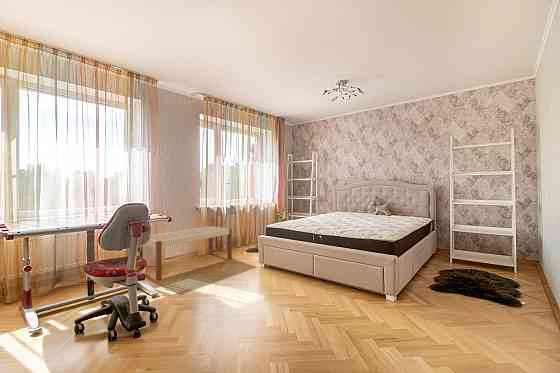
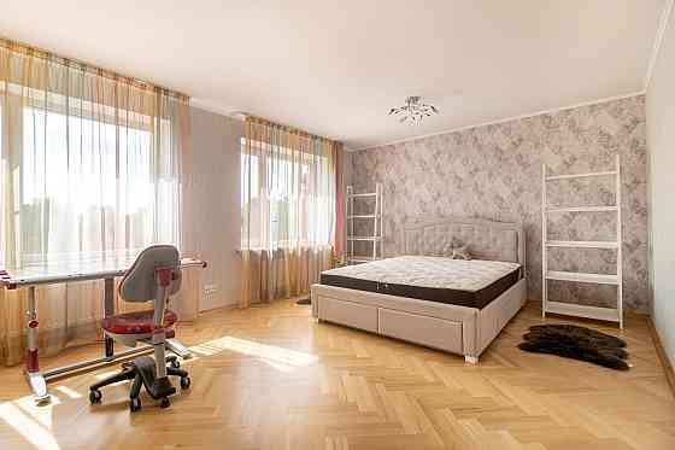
- bench (185, 242)
